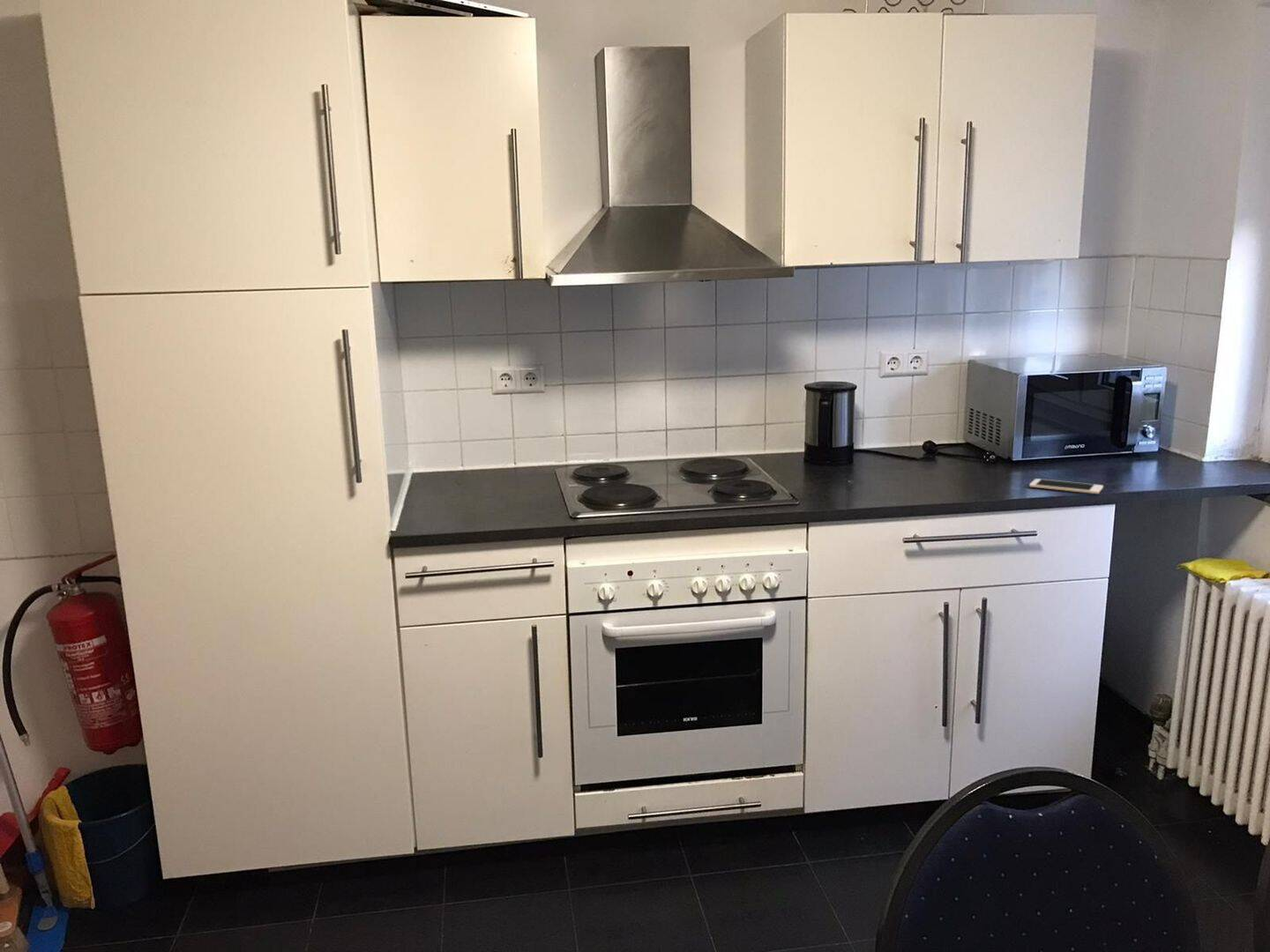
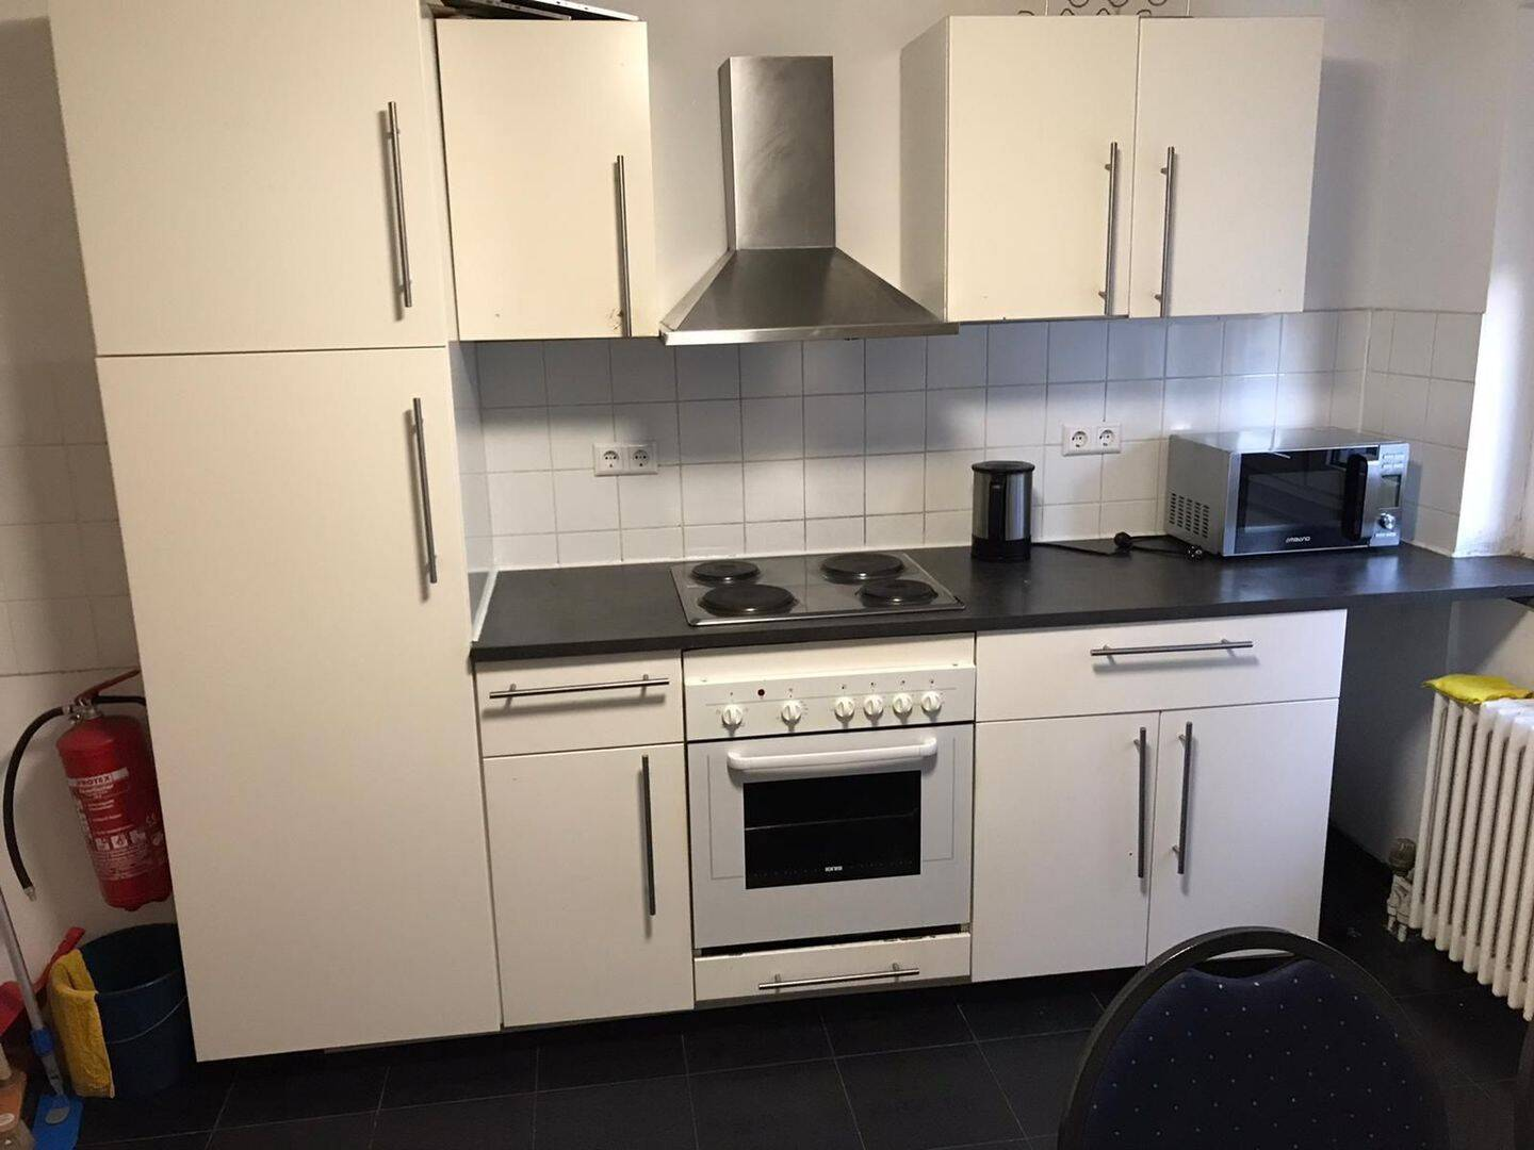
- cell phone (1065, 486)
